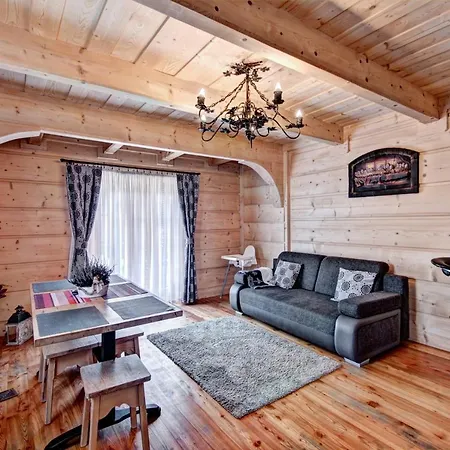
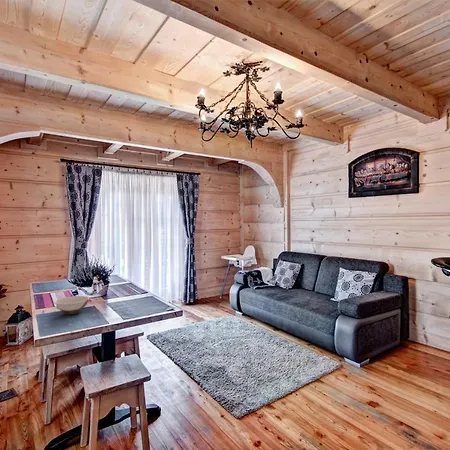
+ bowl (72, 306)
